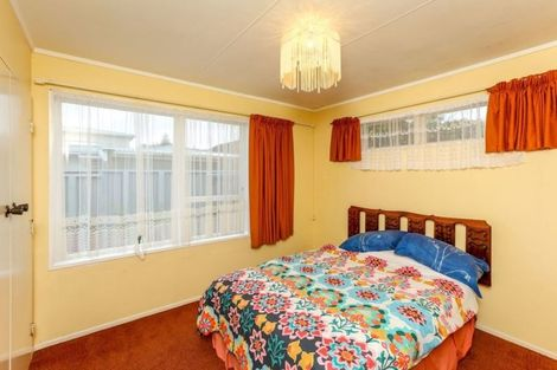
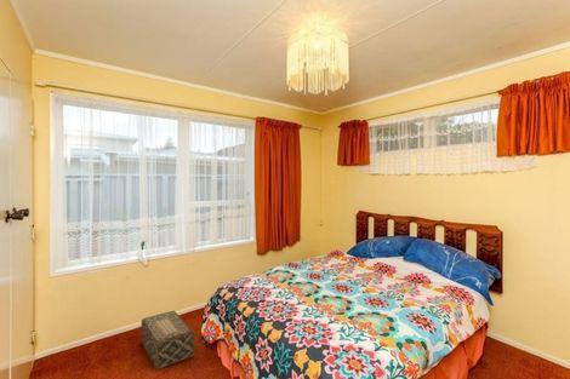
+ woven basket (166, 337)
